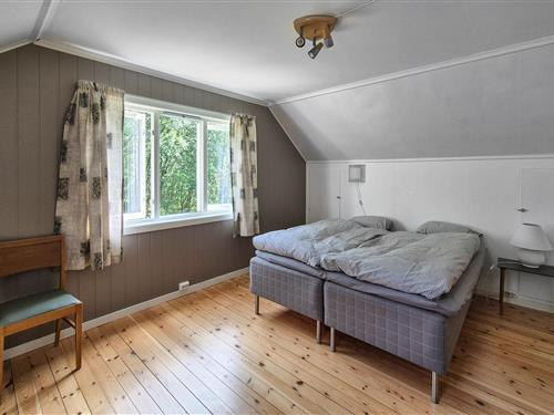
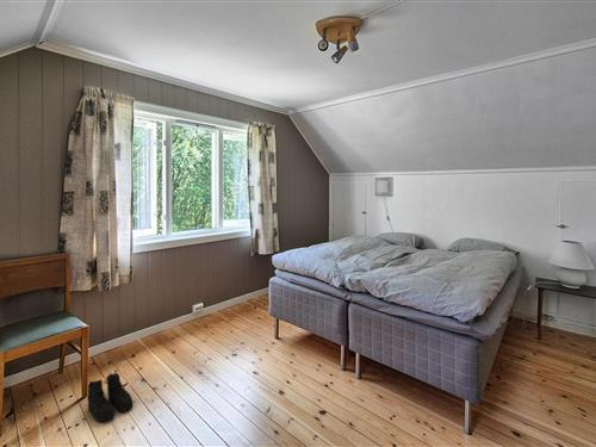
+ boots (110, 393)
